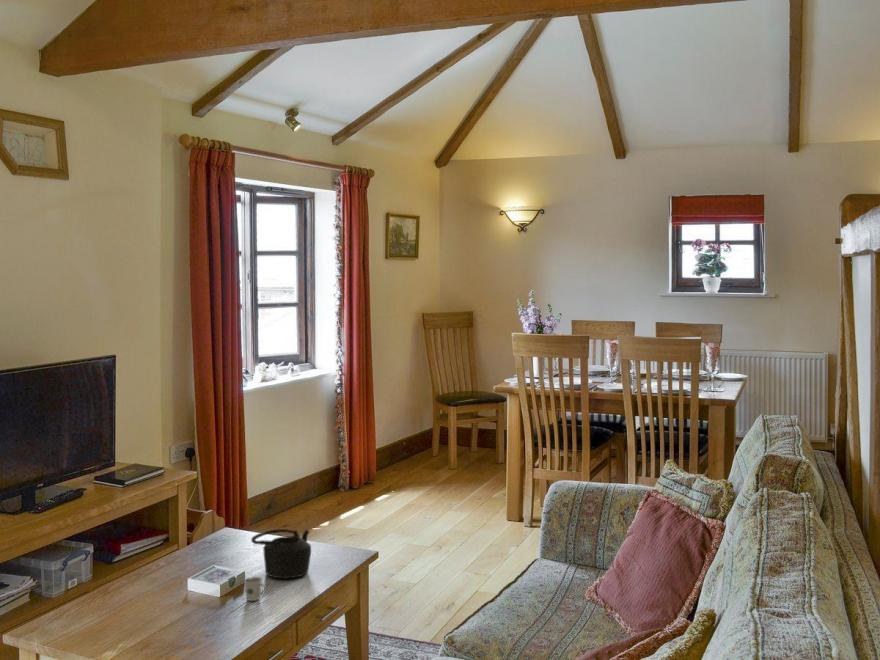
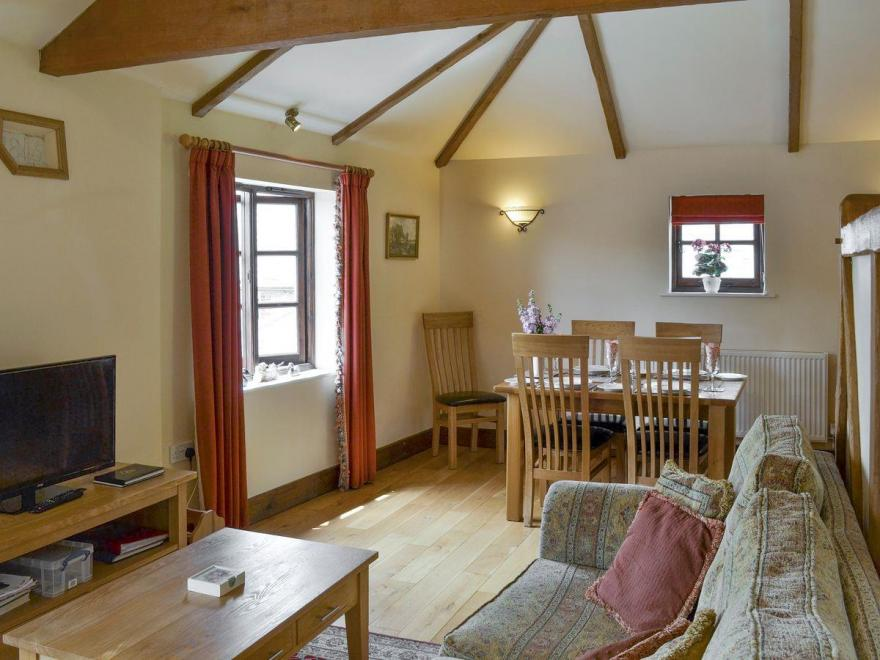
- teapot (287, 552)
- cup (255, 582)
